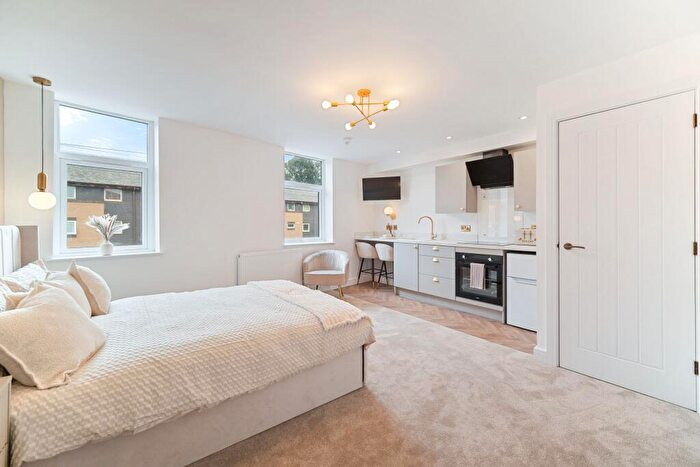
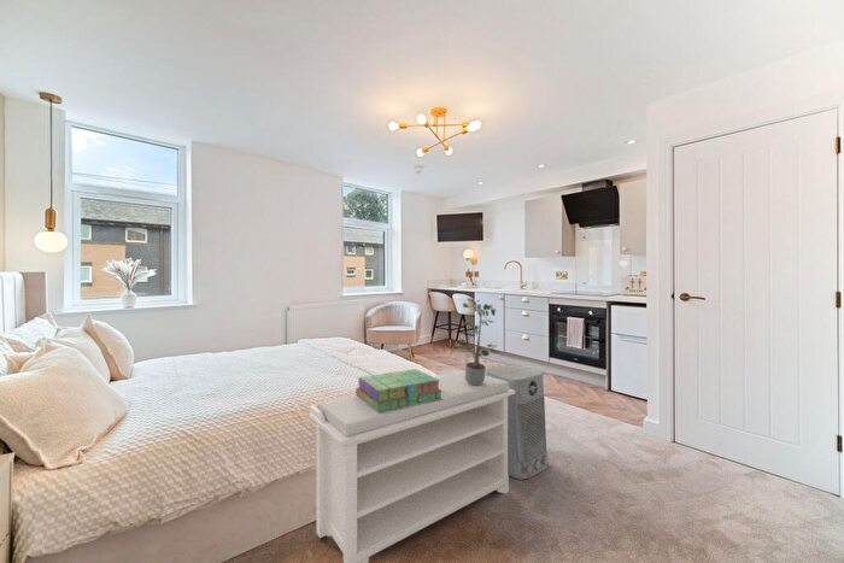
+ air purifier (512, 416)
+ stack of books (398, 387)
+ bench (421, 450)
+ potted plant (467, 342)
